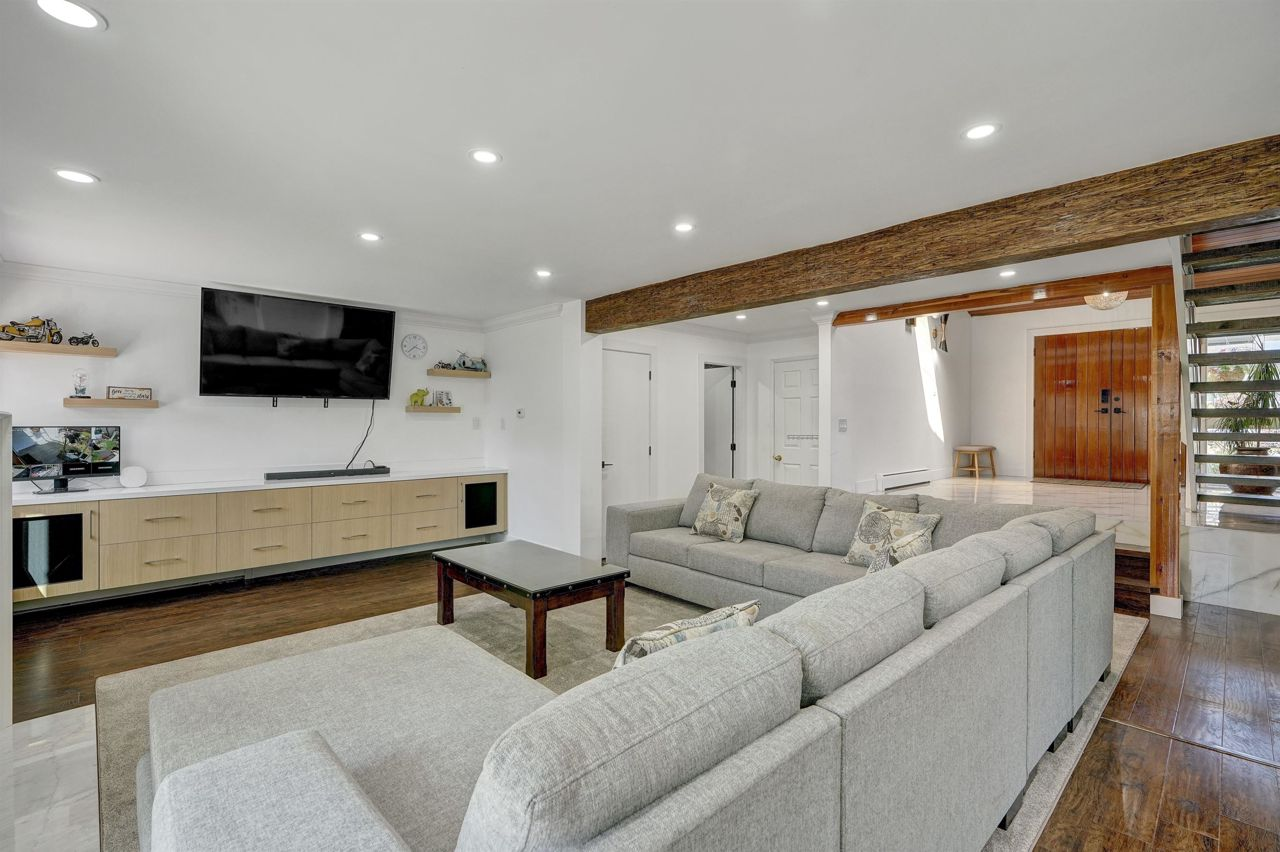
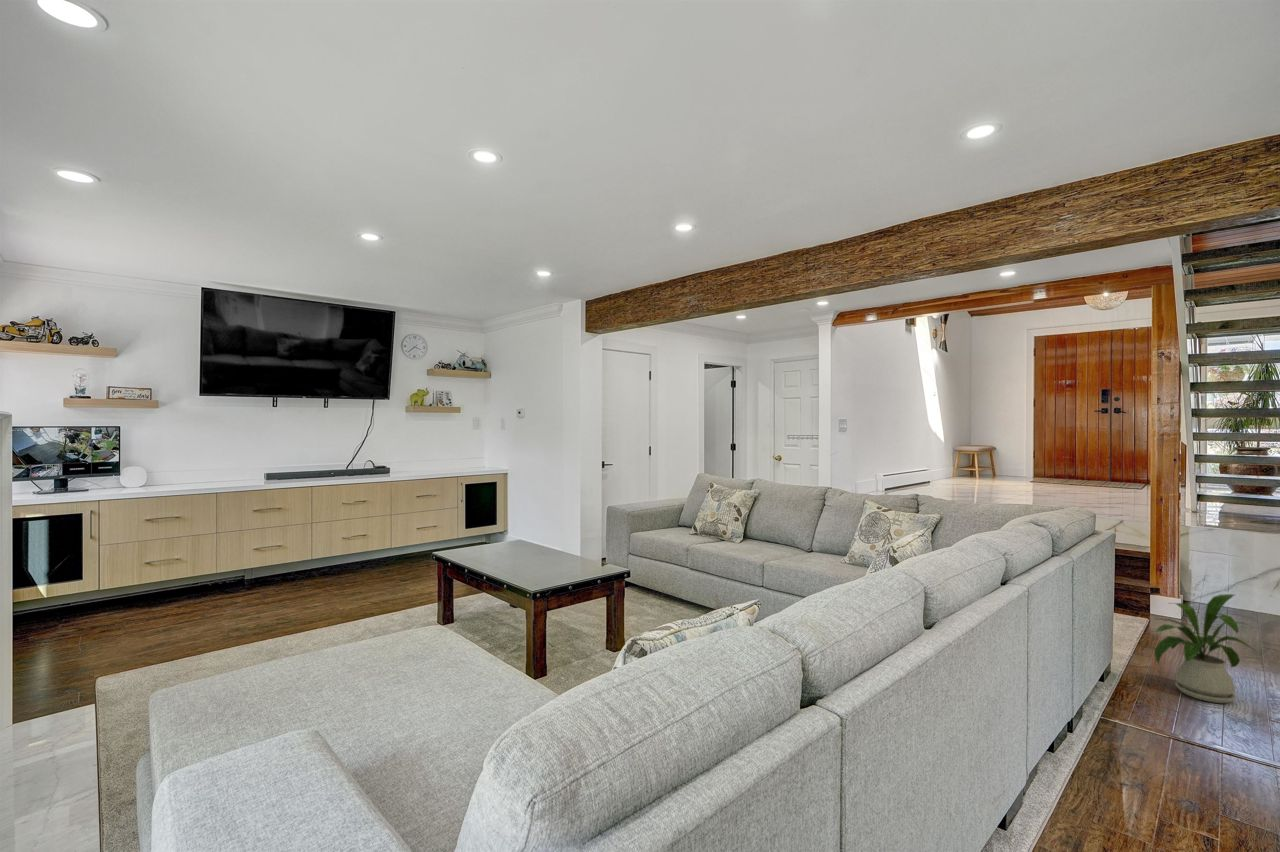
+ house plant (1191, 643)
